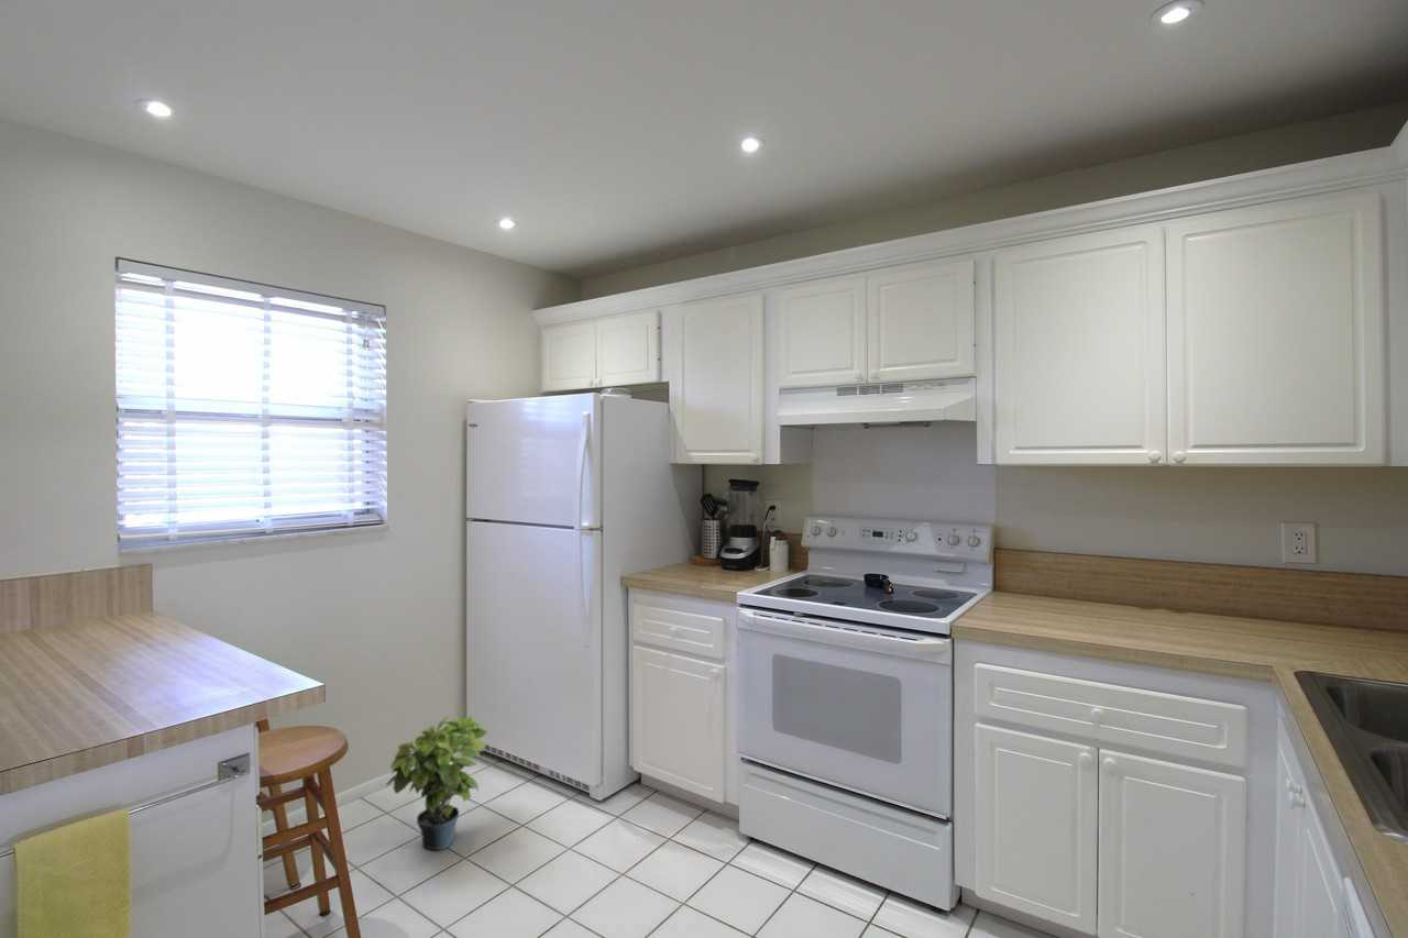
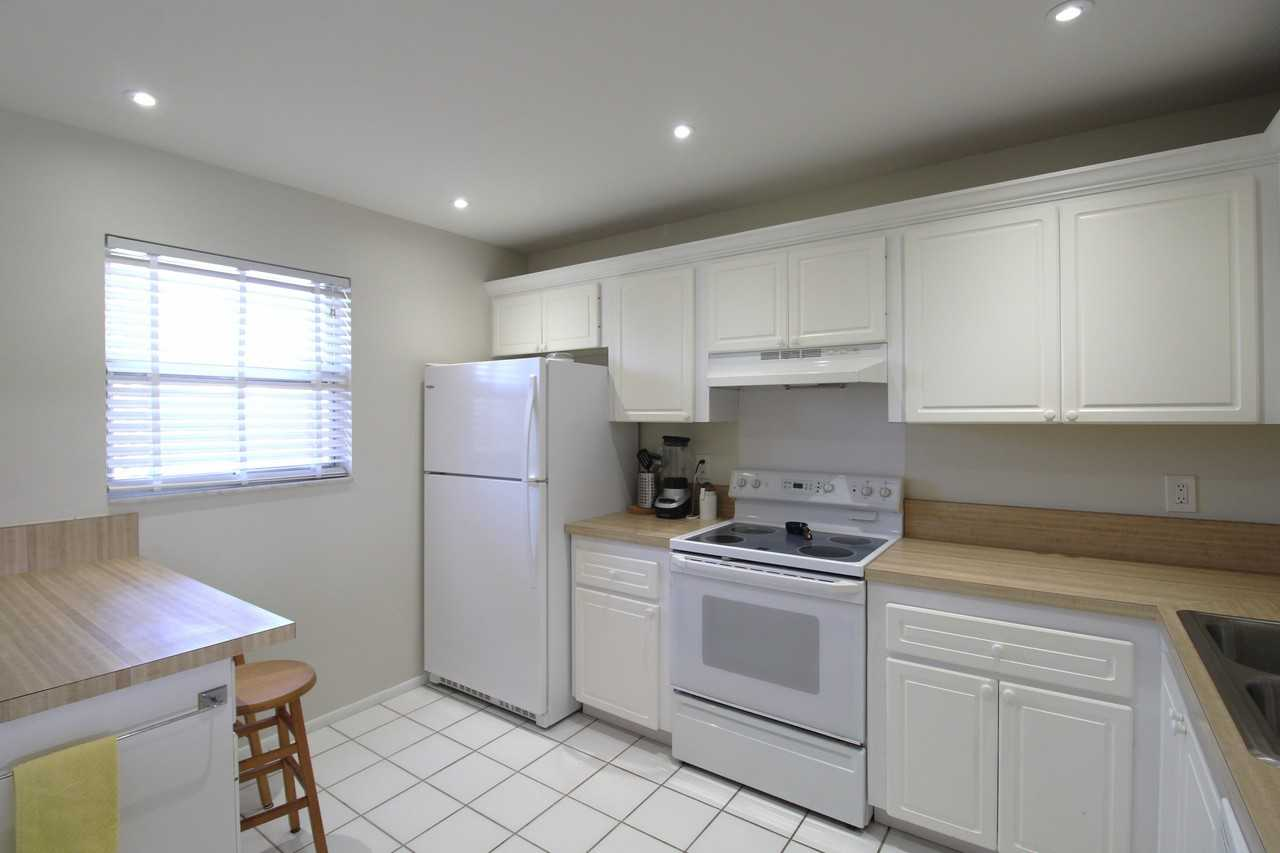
- potted plant (439, 781)
